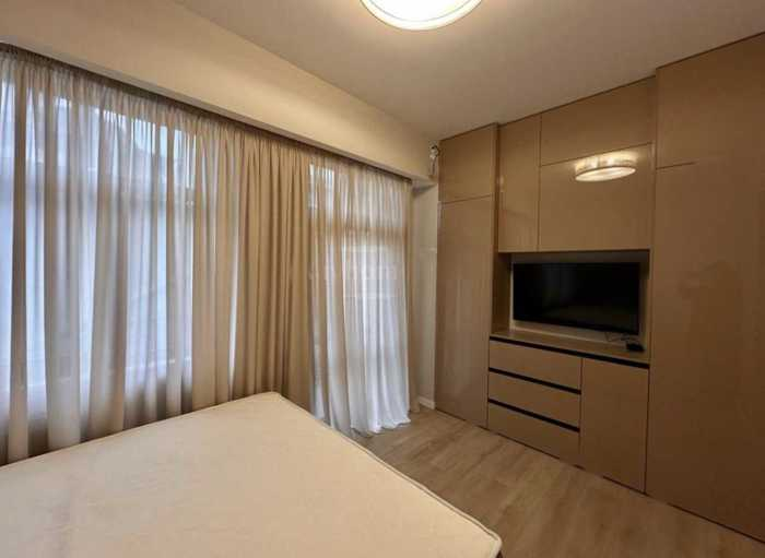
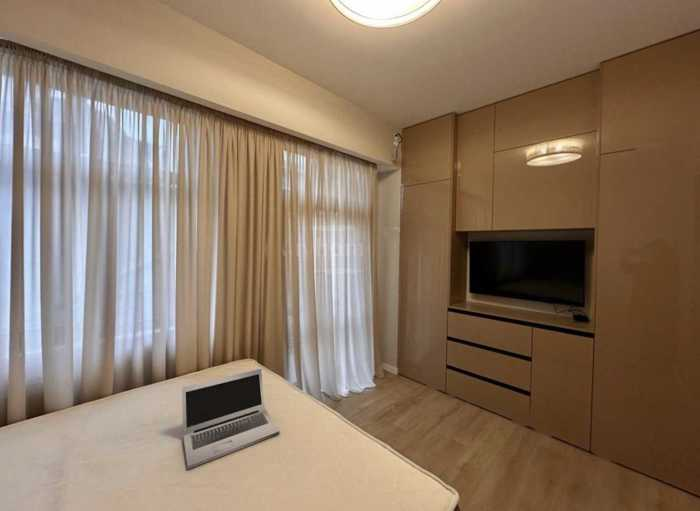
+ laptop (230, 410)
